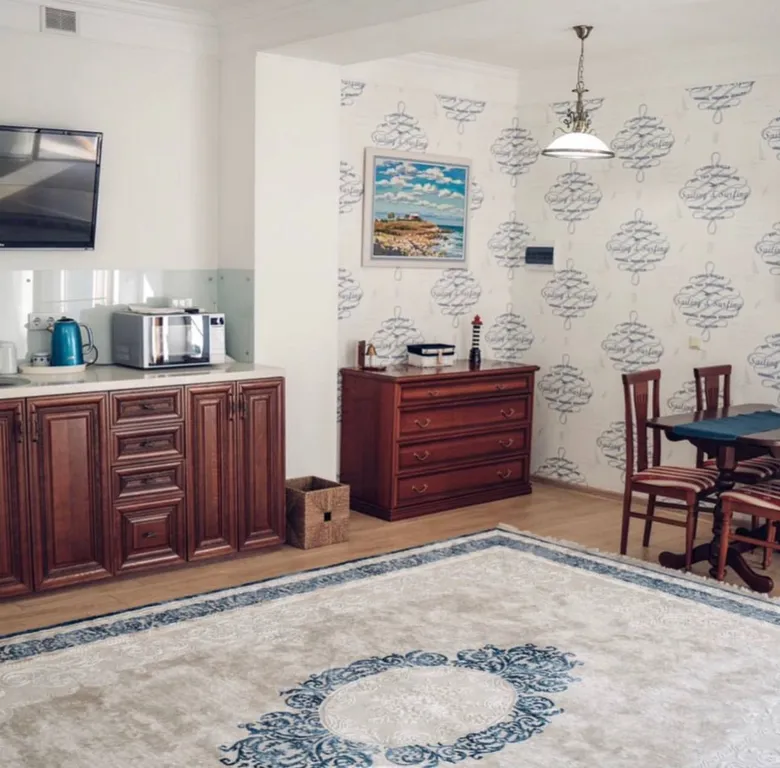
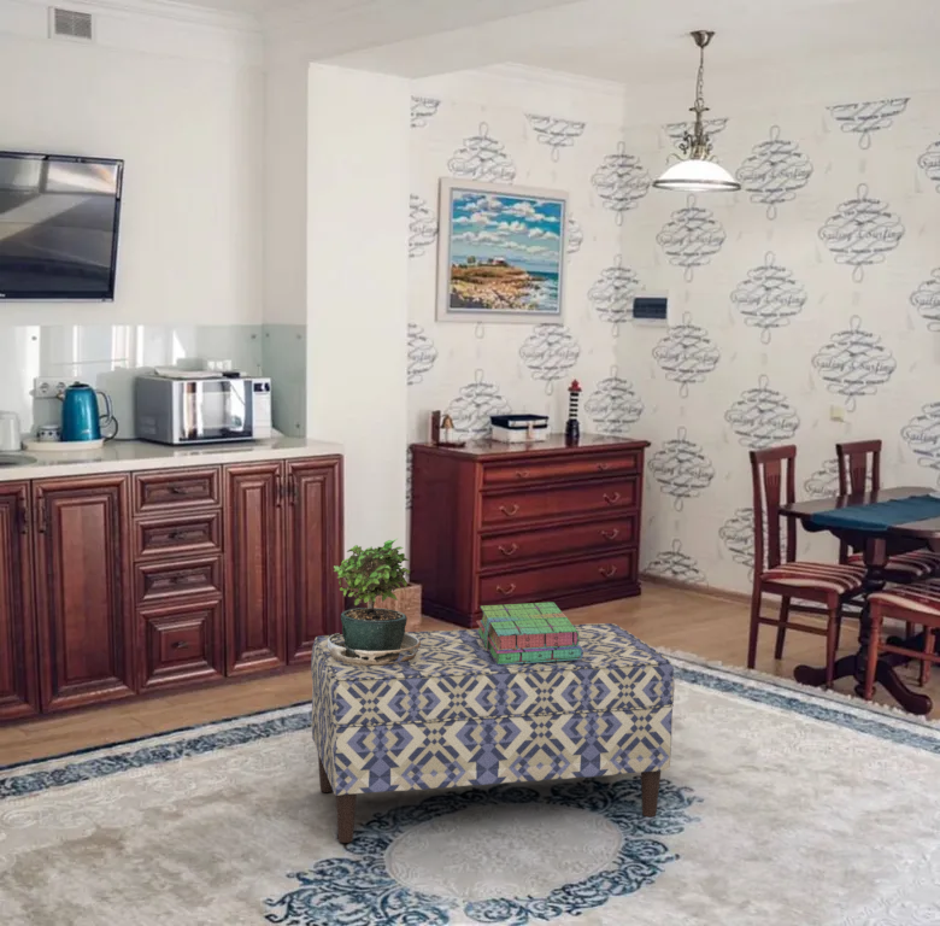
+ stack of books (528, 633)
+ potted plant (371, 597)
+ bench (487, 725)
